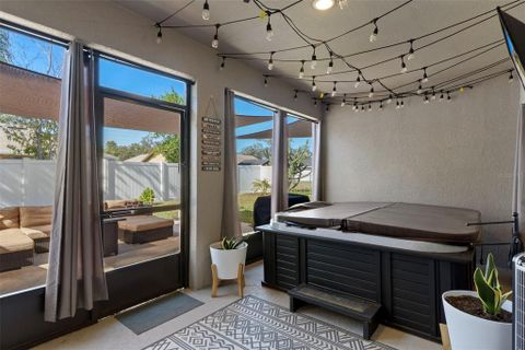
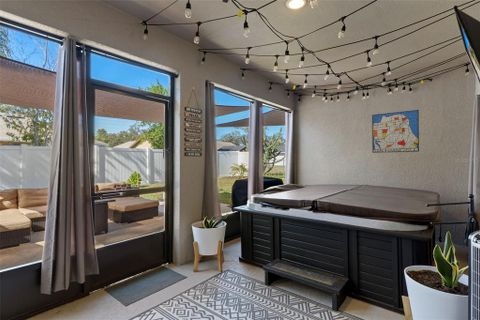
+ wall art (394, 132)
